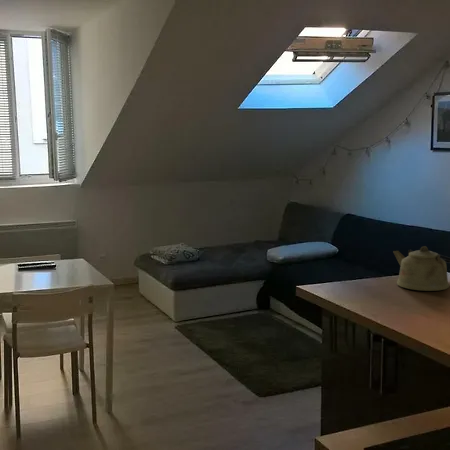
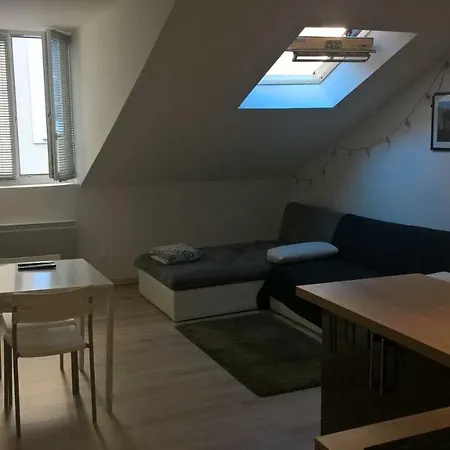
- kettle (419, 264)
